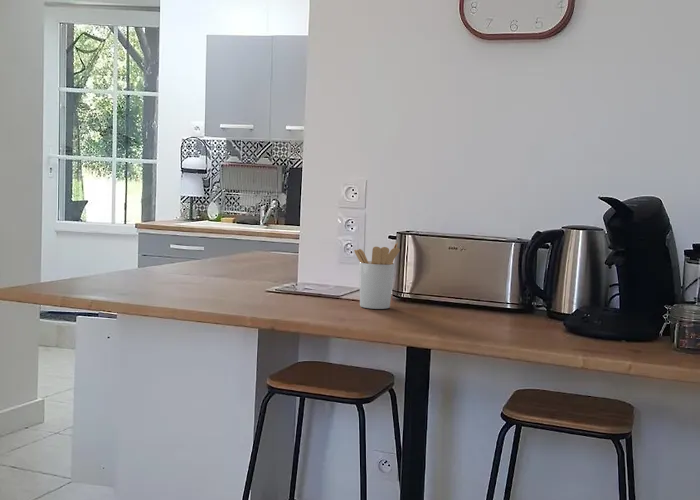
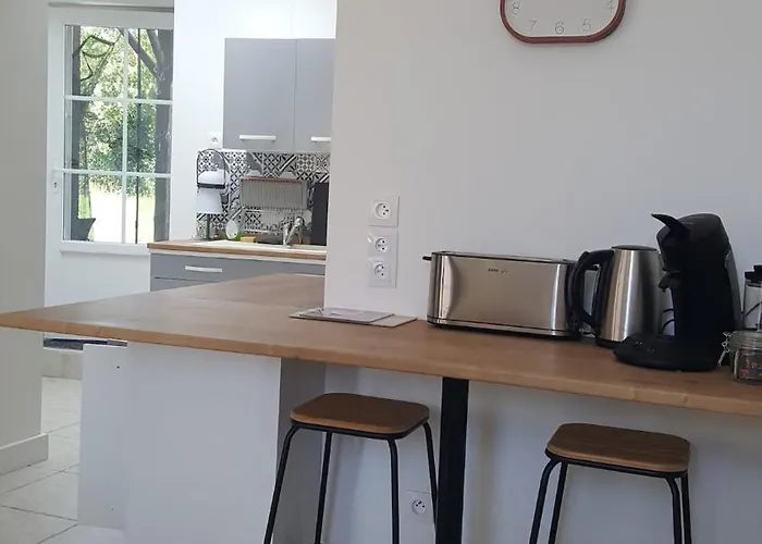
- utensil holder (379, 275)
